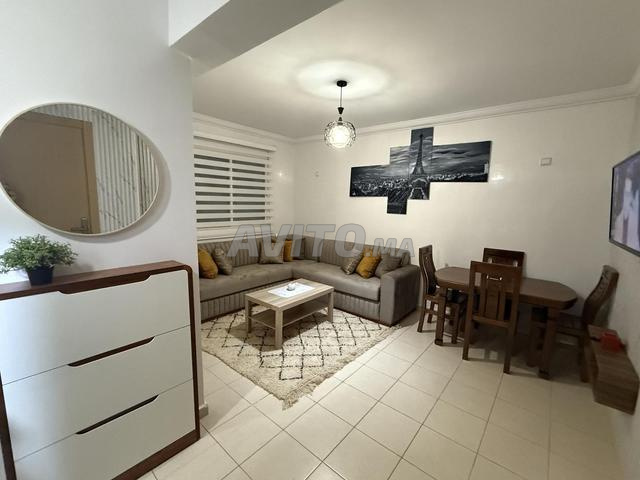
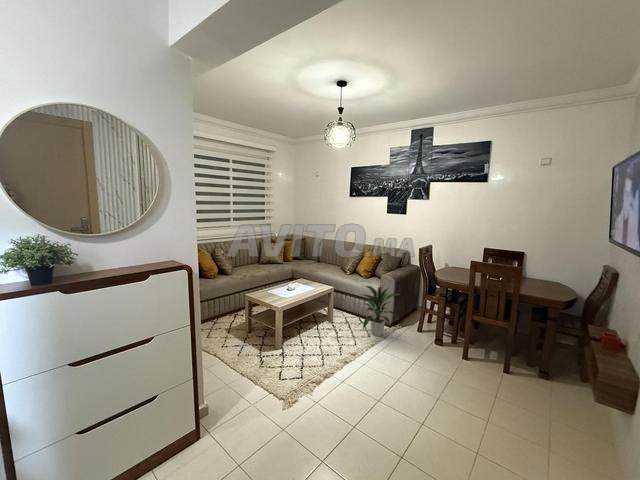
+ indoor plant (376, 309)
